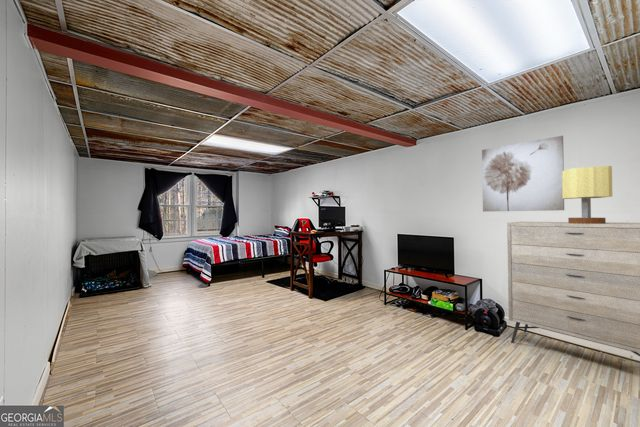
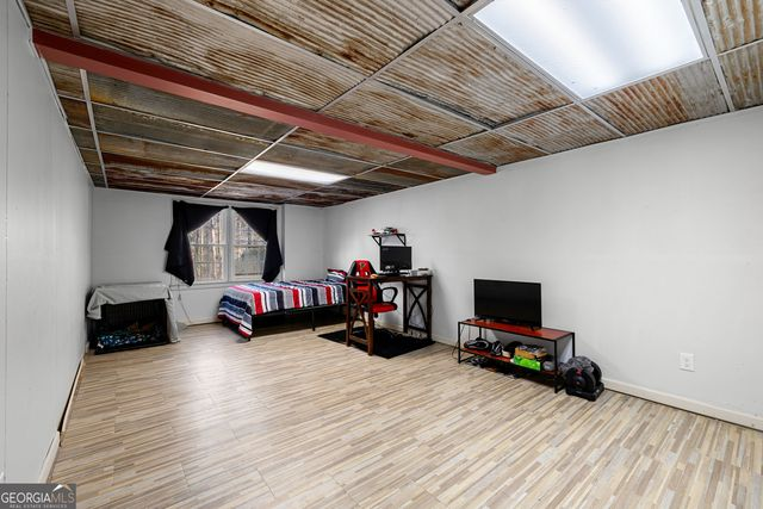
- table lamp (585, 196)
- dresser (580, 288)
- wall art (519, 177)
